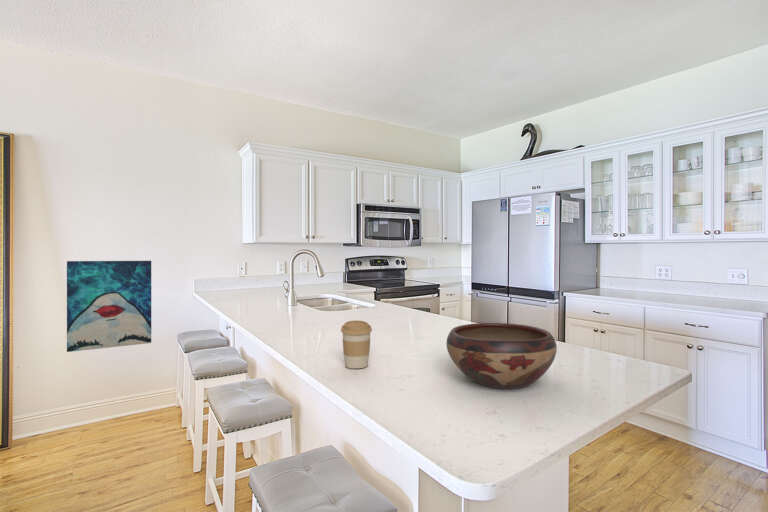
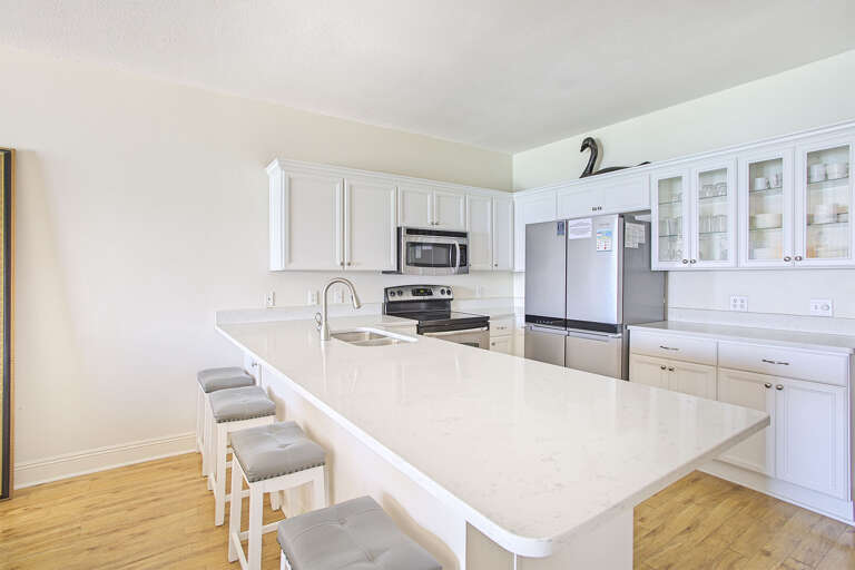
- wall art (111, 303)
- decorative bowl (499, 355)
- coffee cup (356, 343)
